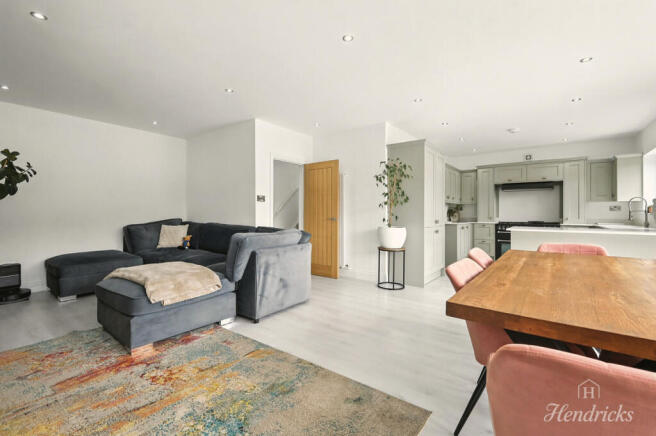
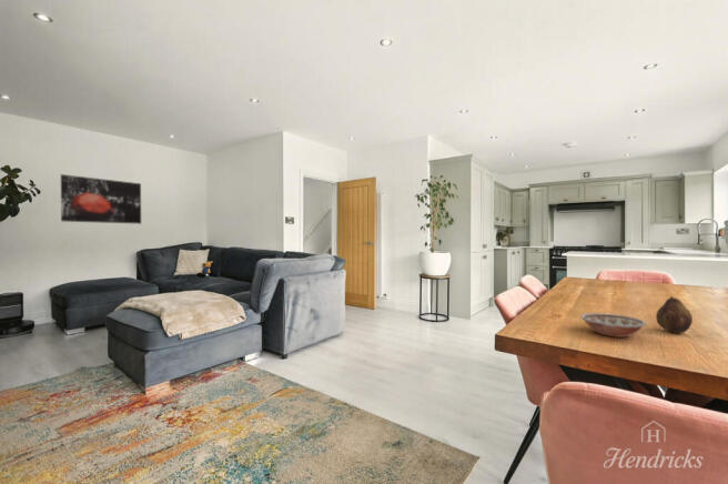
+ wall art (103, 201)
+ fruit (674, 314)
+ bowl (611, 325)
